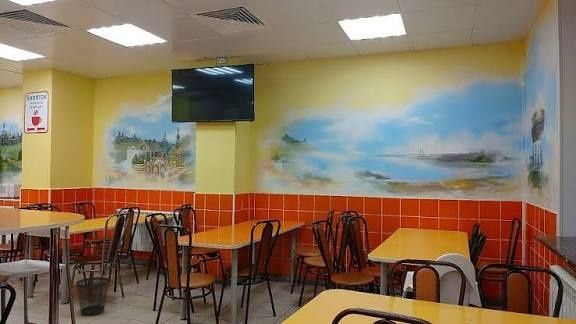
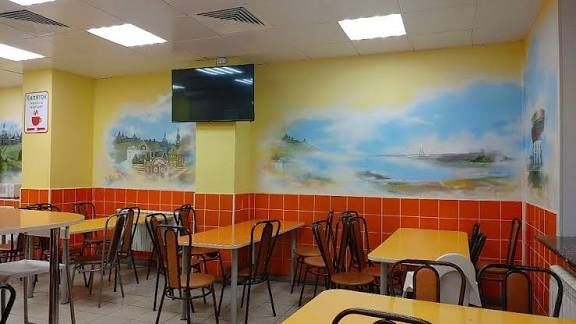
- wastebasket (92, 296)
